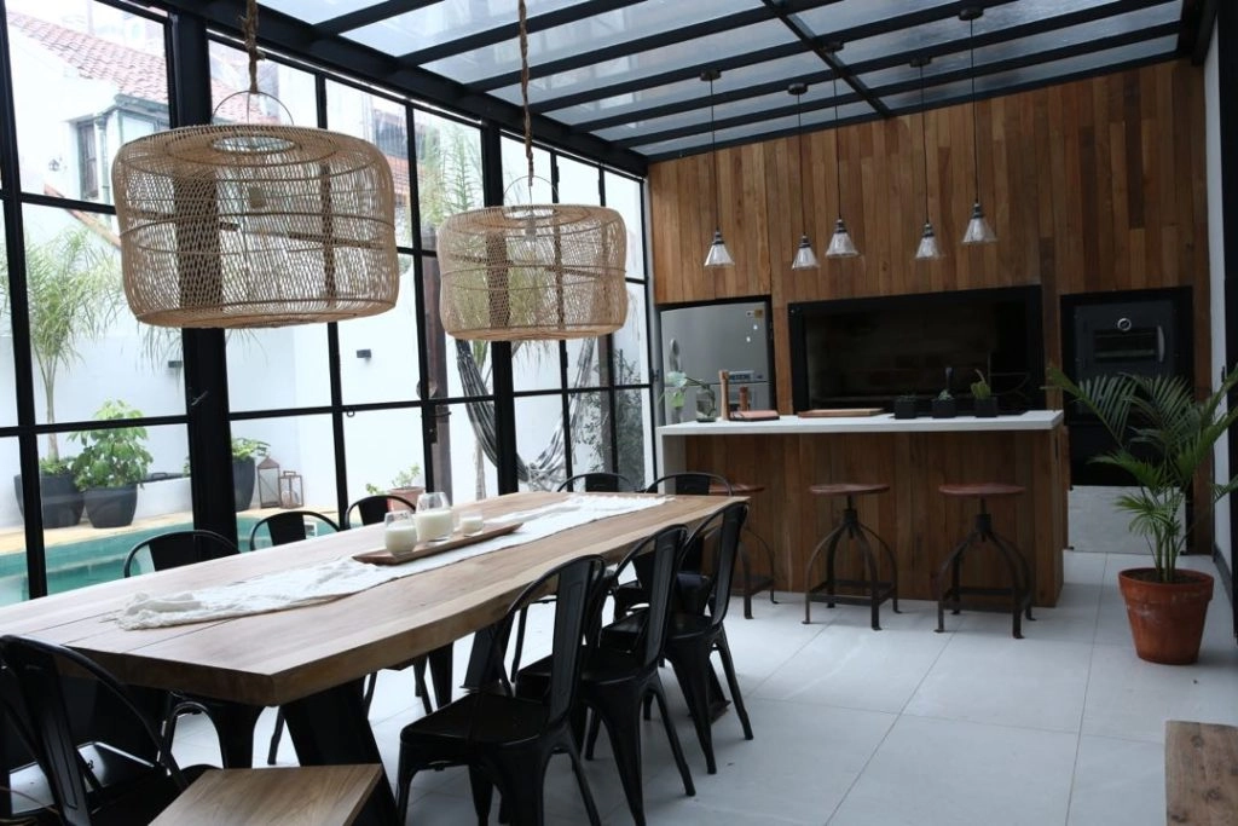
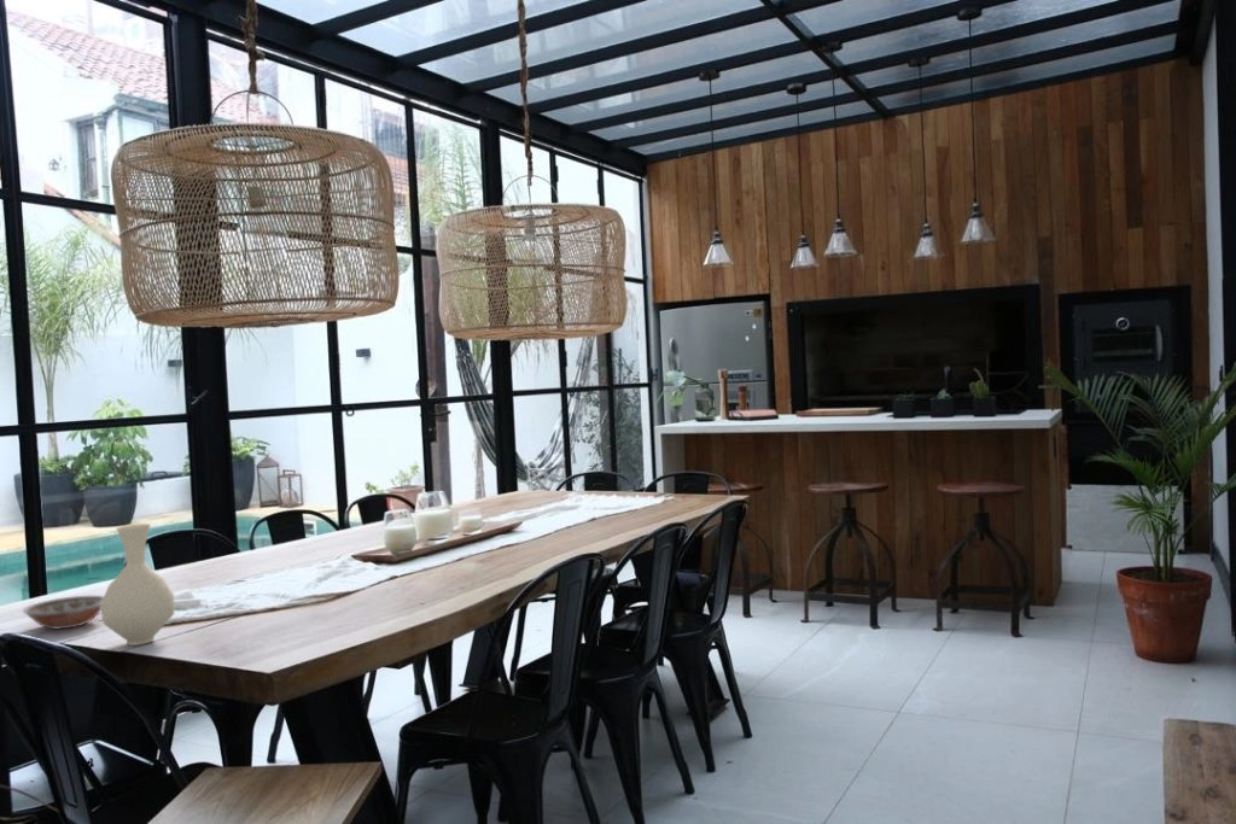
+ bowl (66, 614)
+ vase (136, 584)
